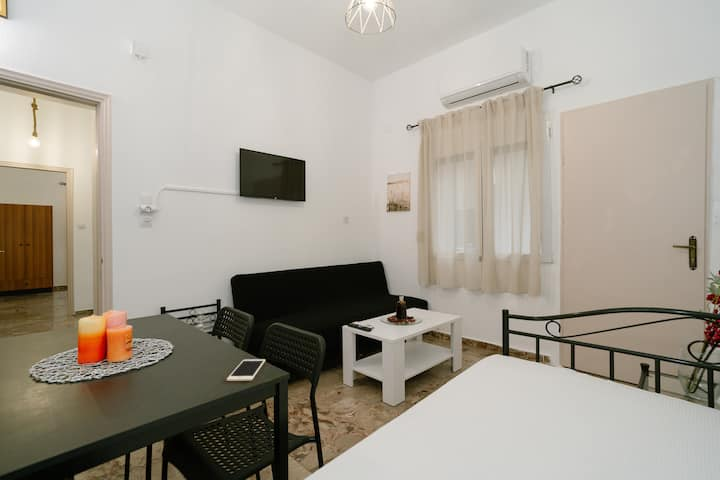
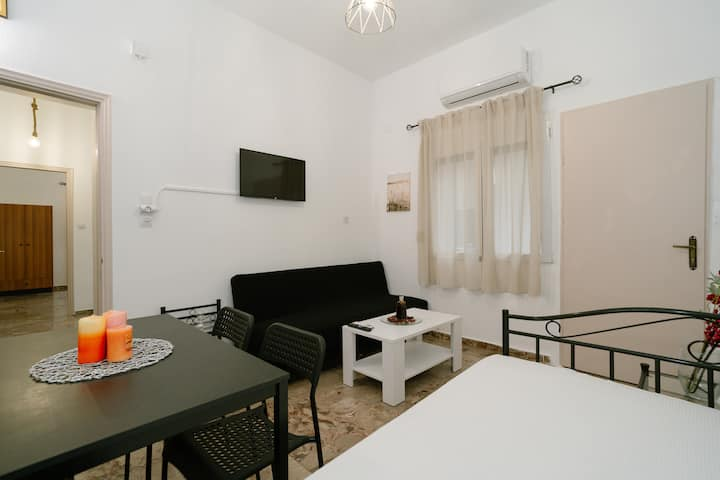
- cell phone (247, 369)
